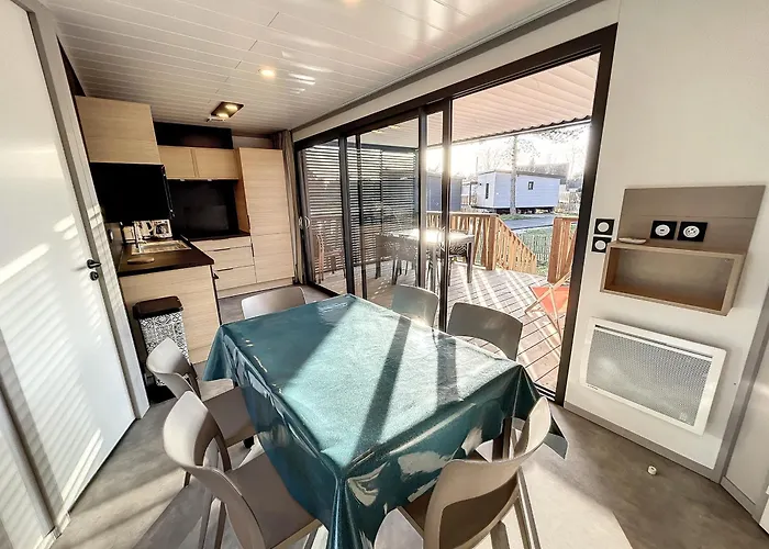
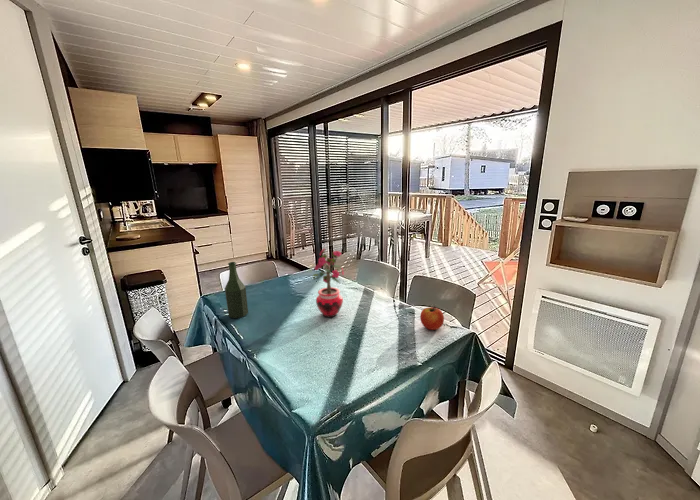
+ bottle (235, 289)
+ potted plant (327, 282)
+ apple (432, 317)
